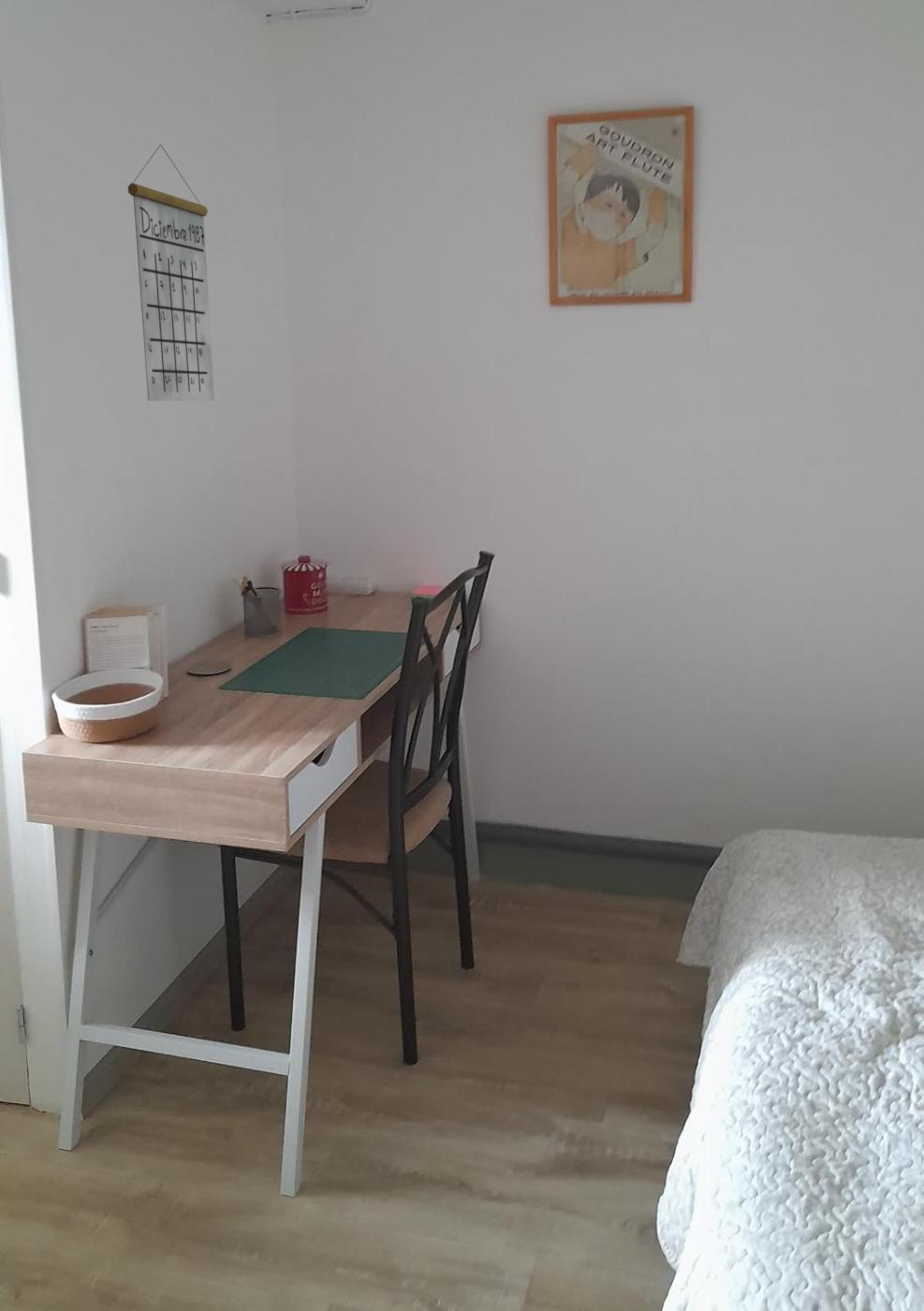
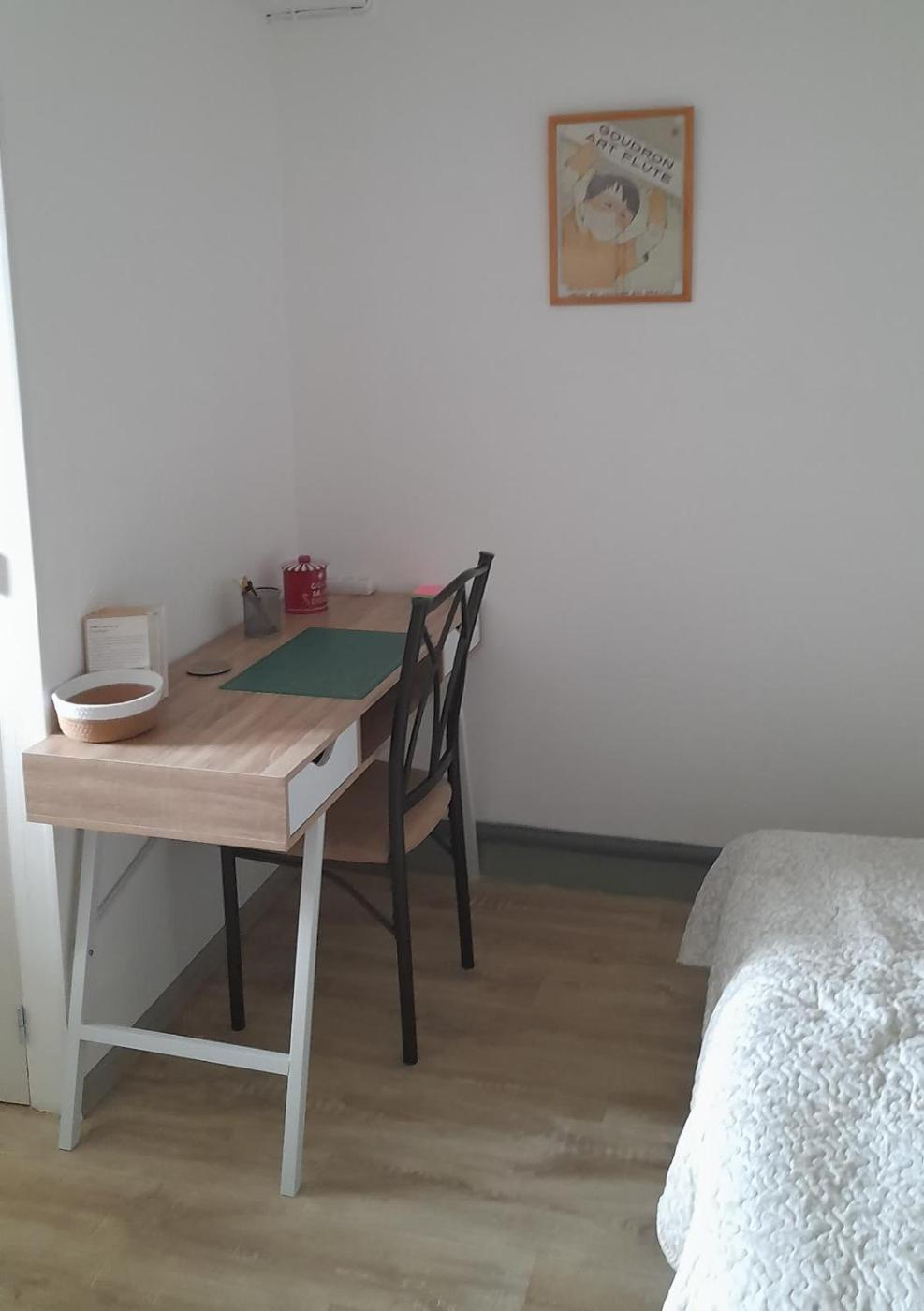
- calendar (174, 274)
